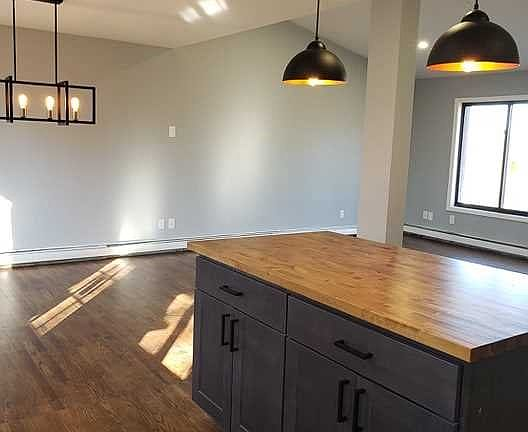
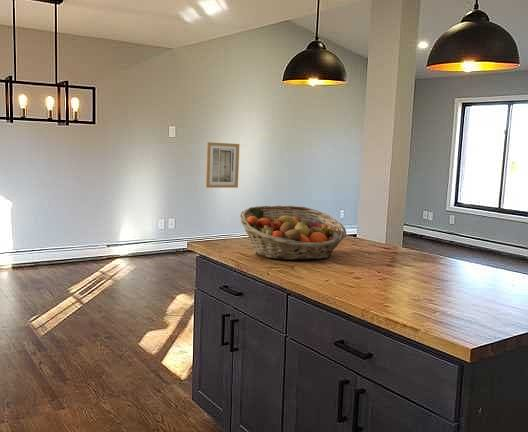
+ wall art (222, 165)
+ fruit basket (292, 231)
